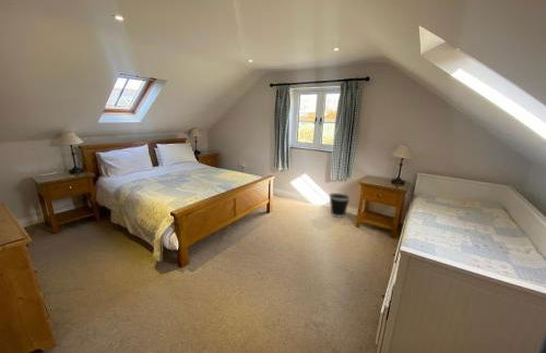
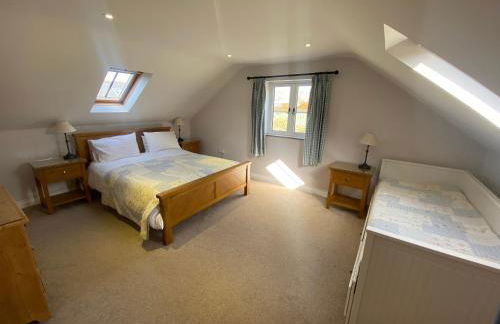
- wastebasket (339, 205)
